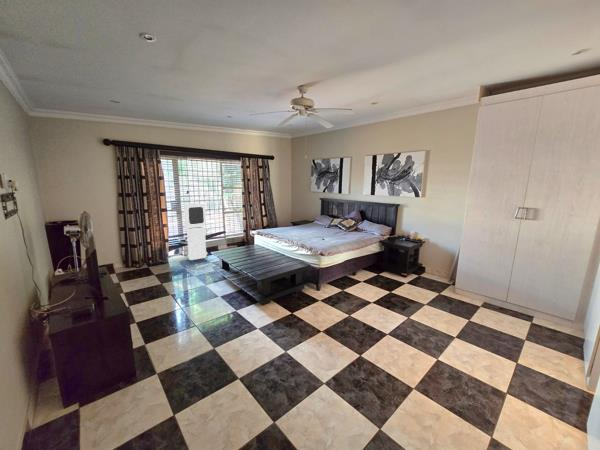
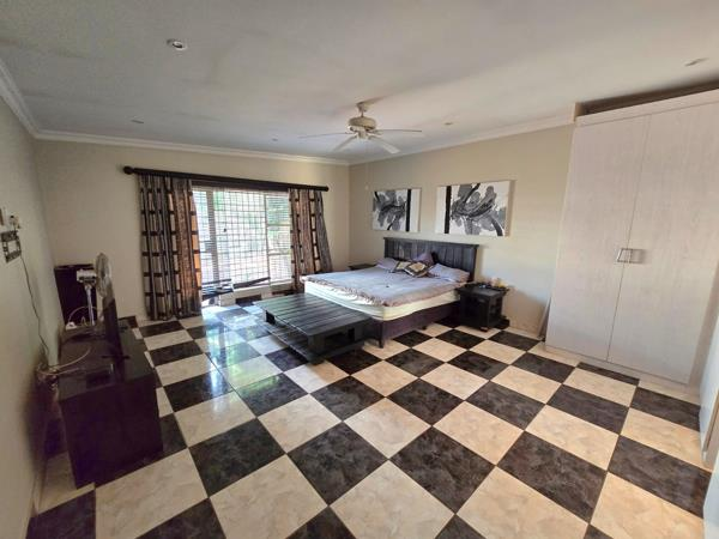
- air purifier (194, 230)
